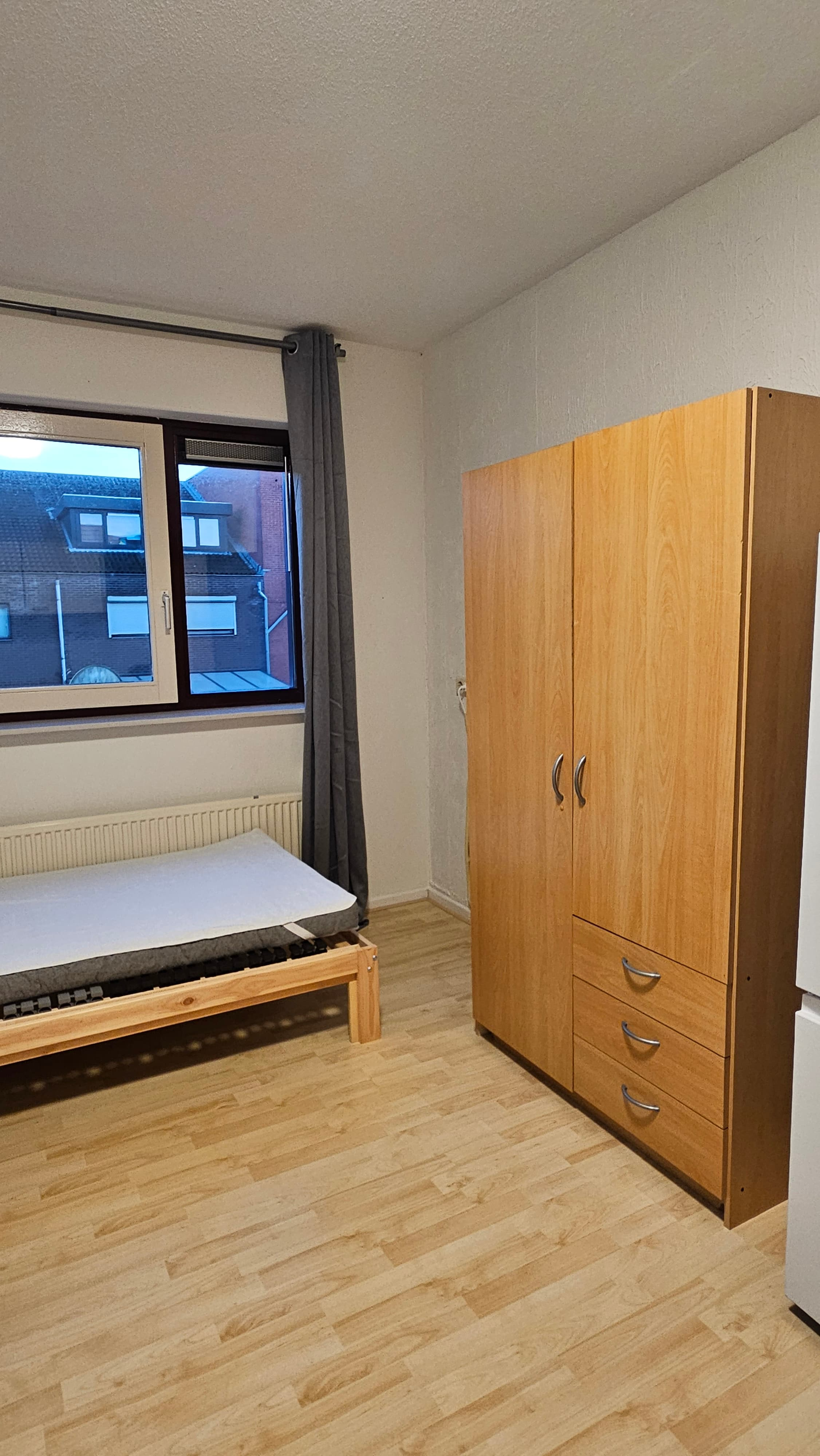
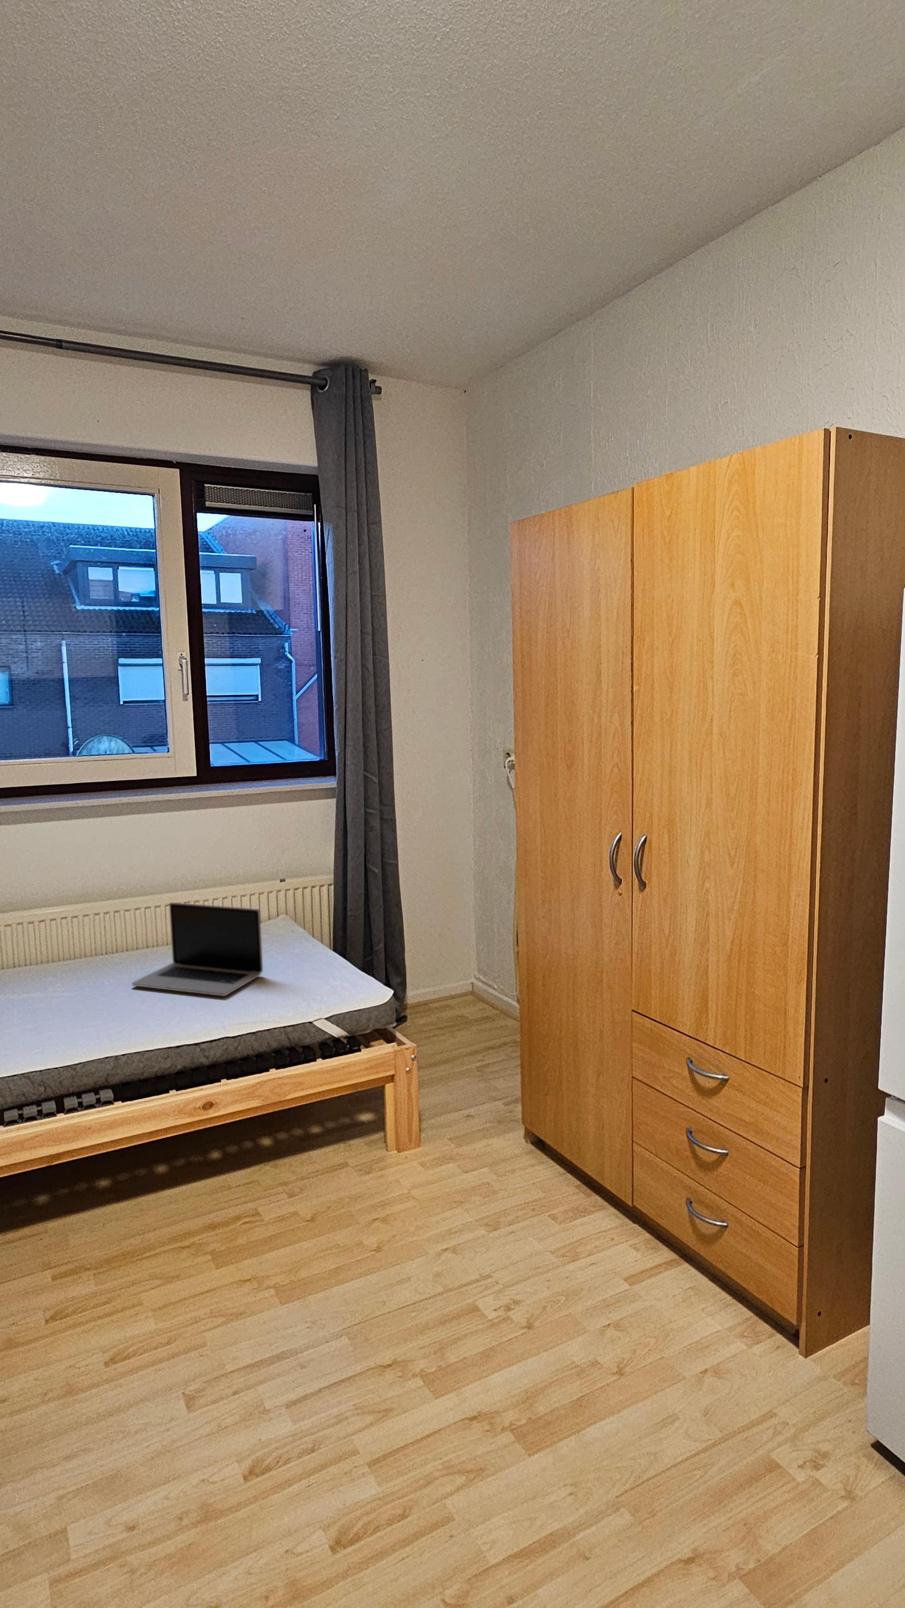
+ laptop (196, 948)
